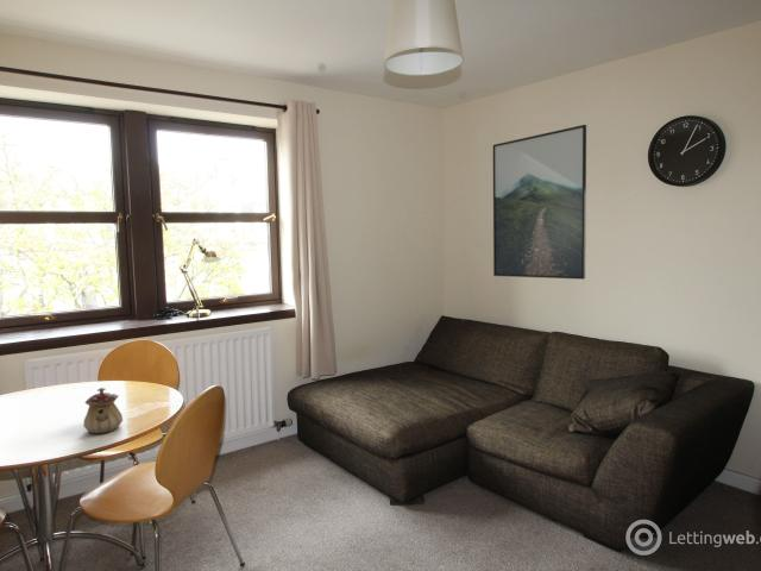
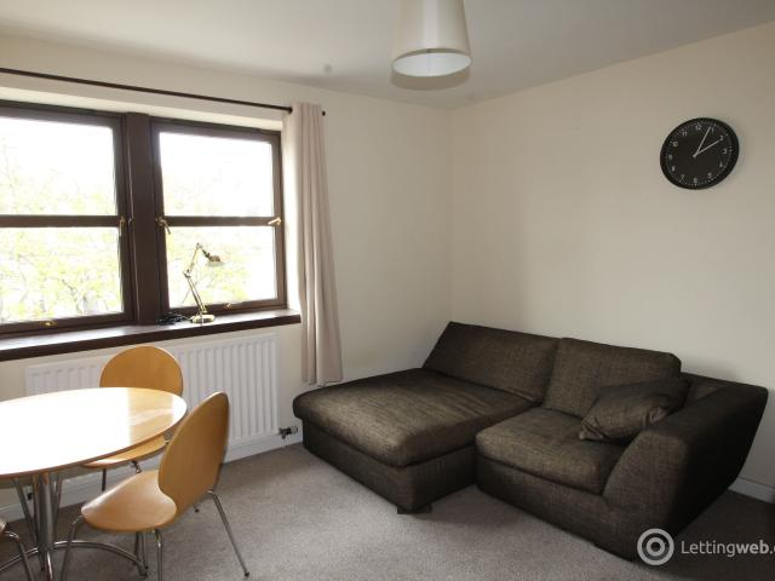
- teapot (102, 407)
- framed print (535, 207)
